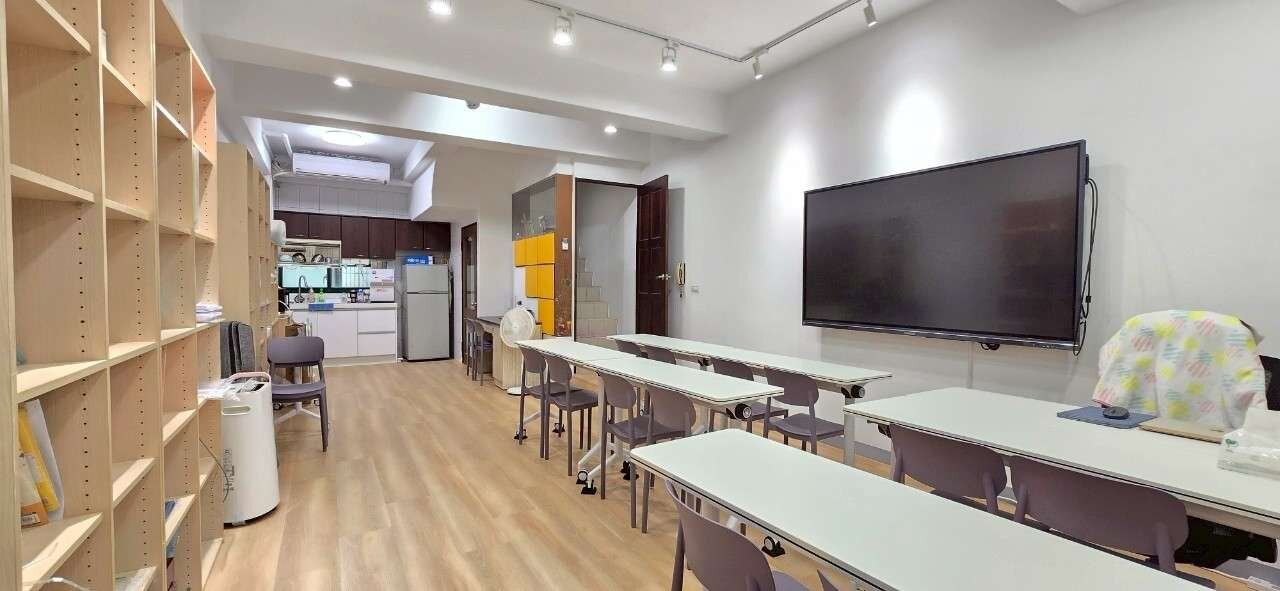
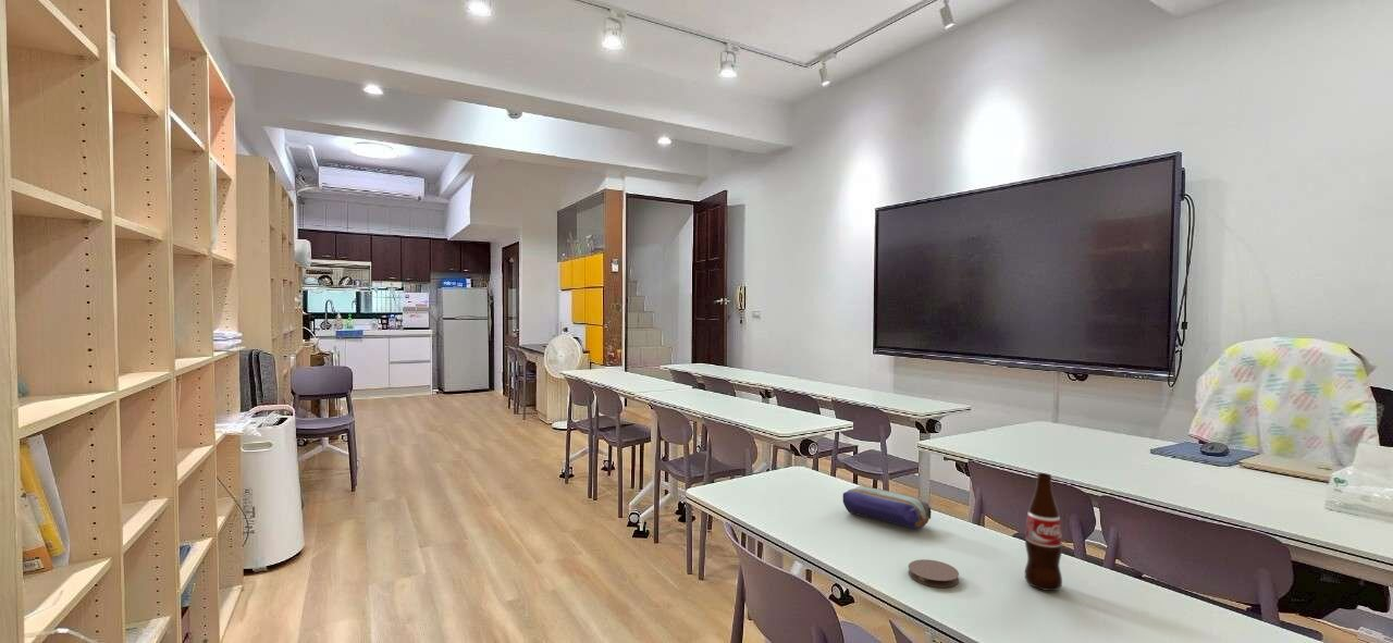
+ bottle (1043, 530)
+ coaster (933, 572)
+ pencil case (885, 506)
